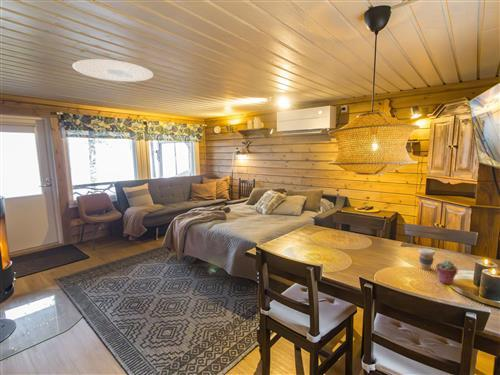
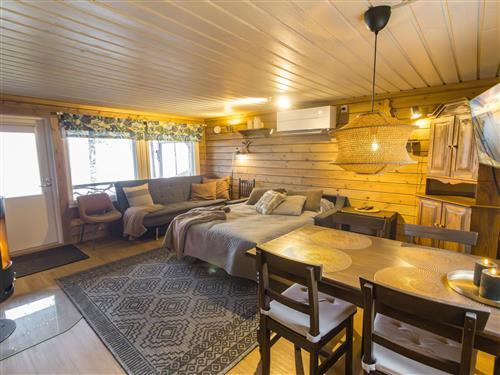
- coffee cup (426, 259)
- ceiling light (115, 68)
- potted succulent (446, 271)
